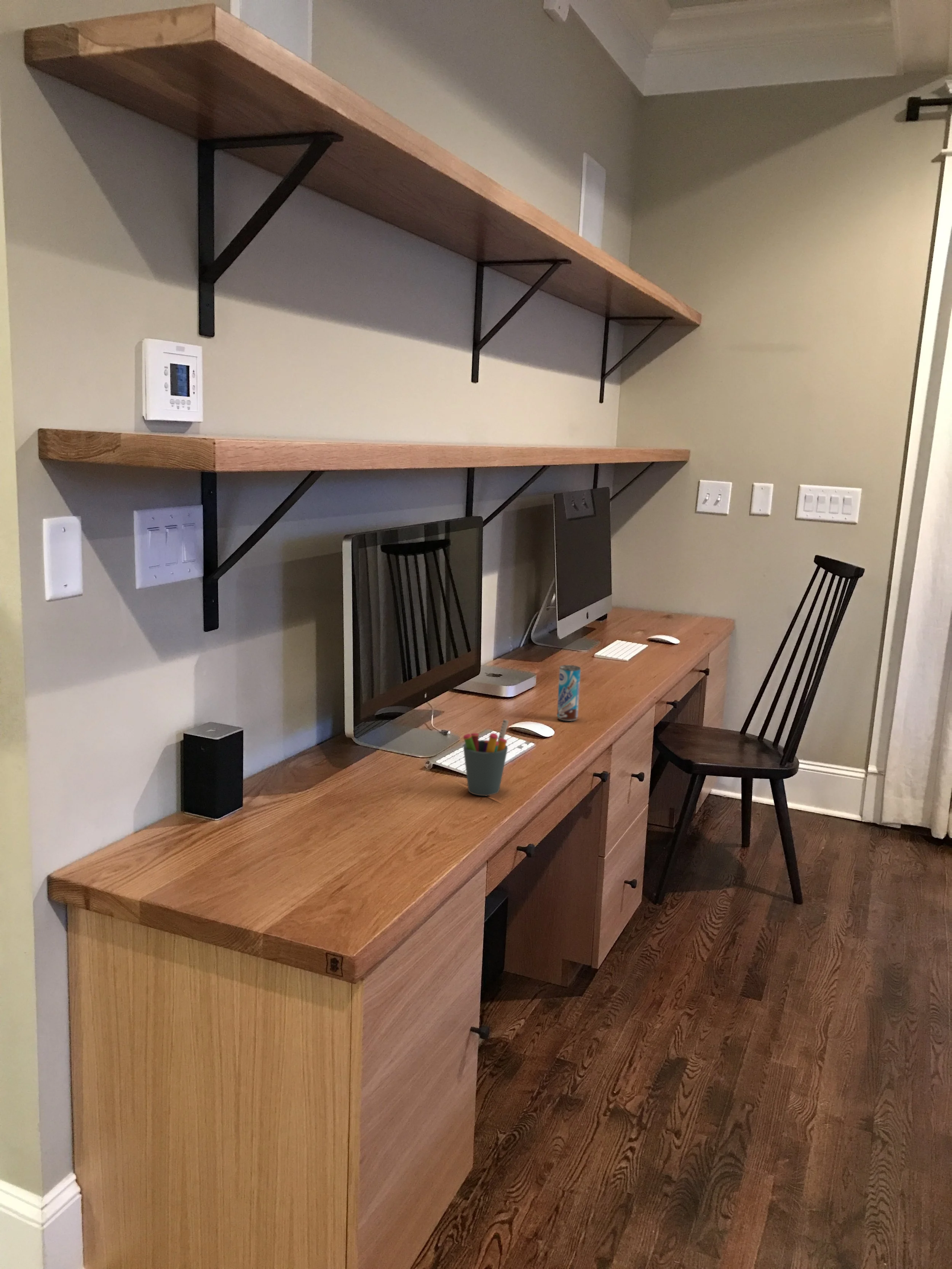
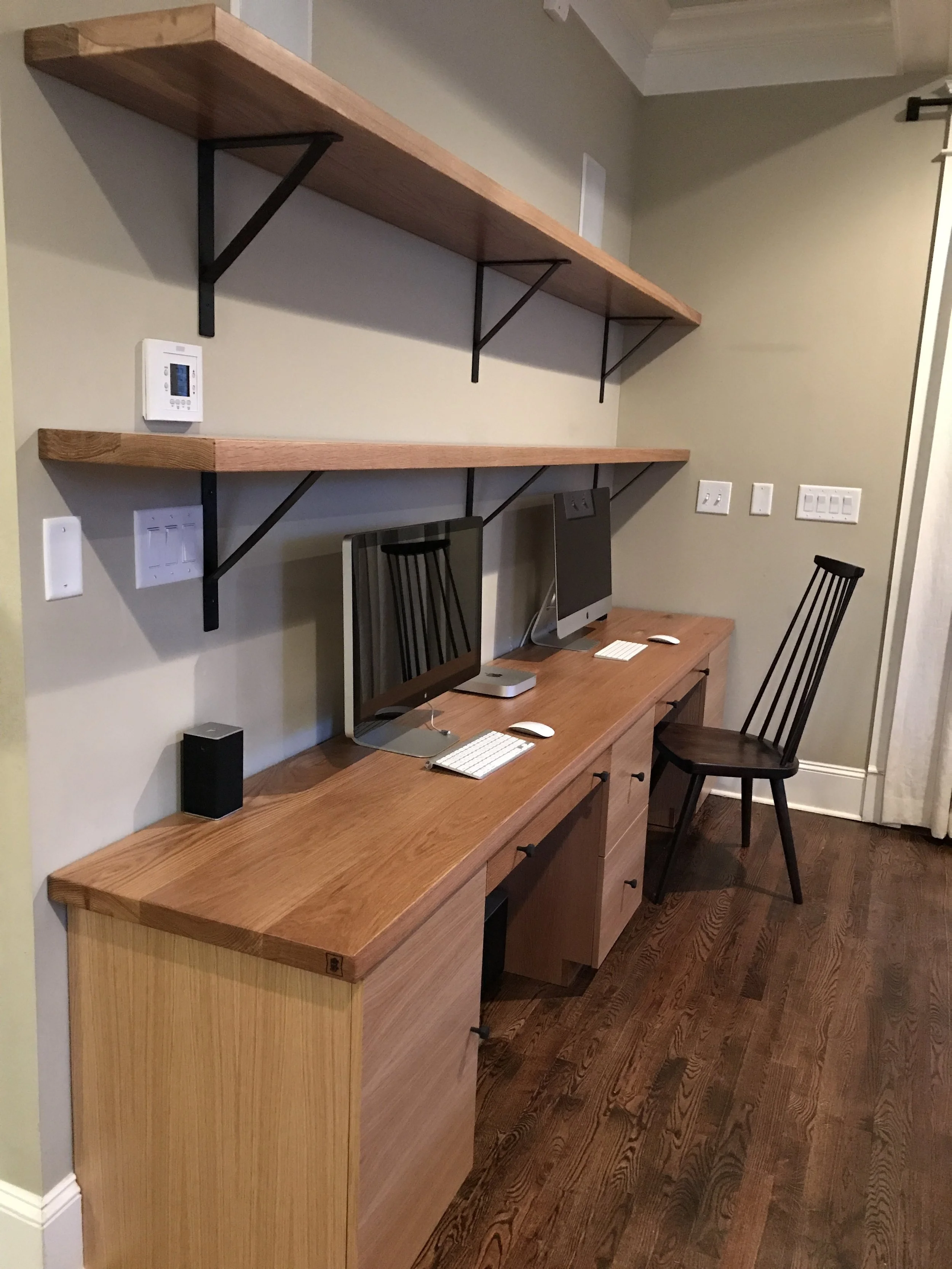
- pen holder (485, 757)
- beverage can (569, 693)
